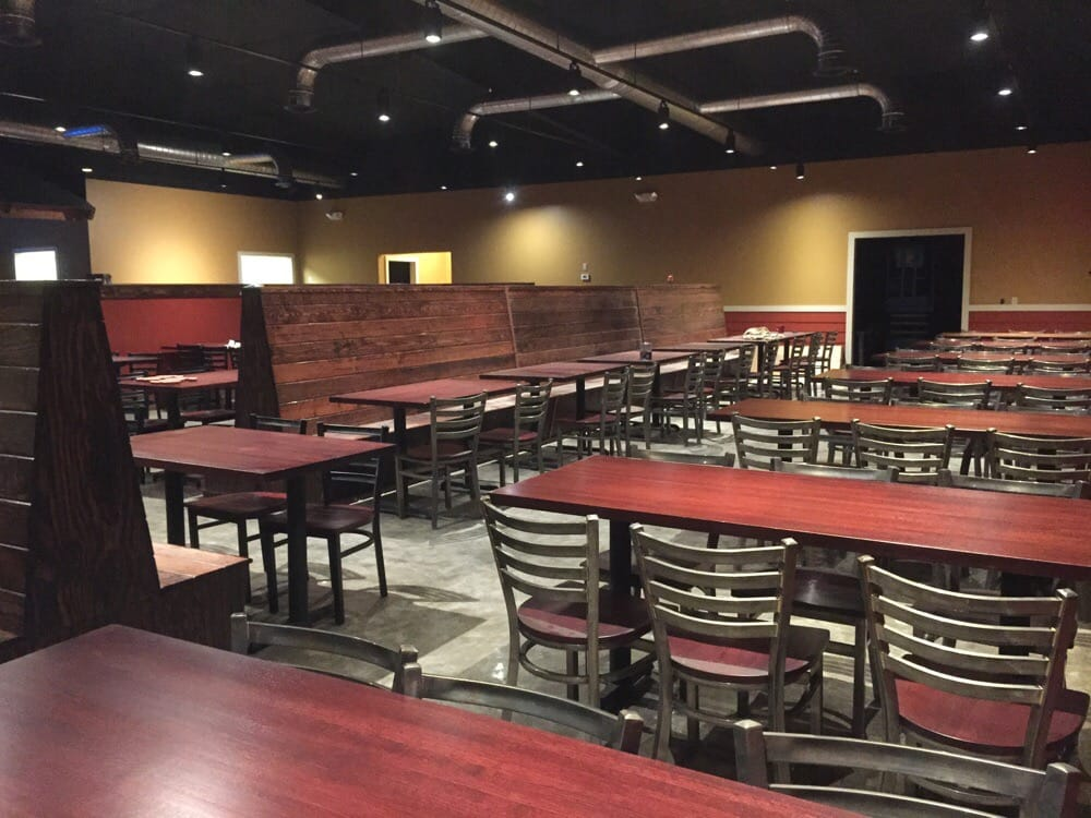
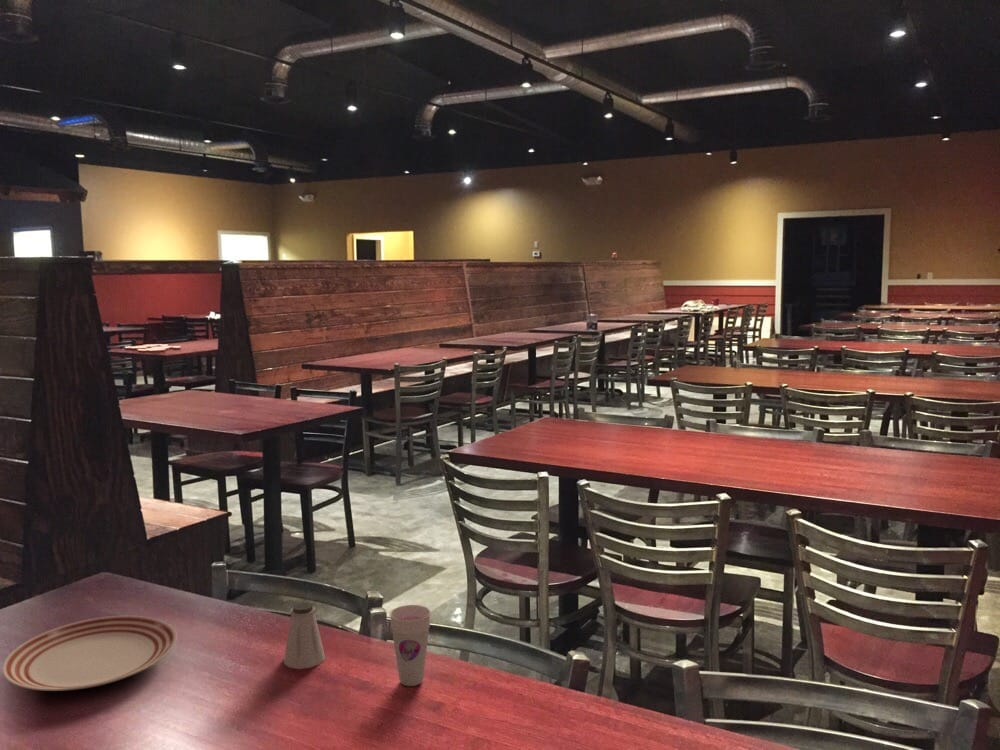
+ saltshaker (303, 632)
+ cup (410, 646)
+ dinner plate (93, 655)
